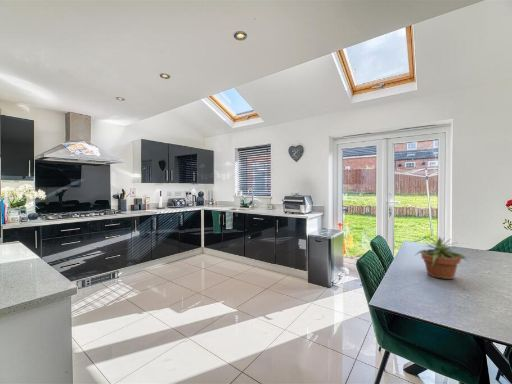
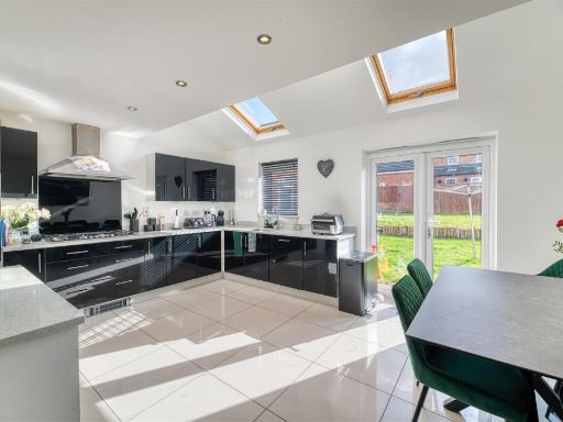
- potted plant (438, 255)
